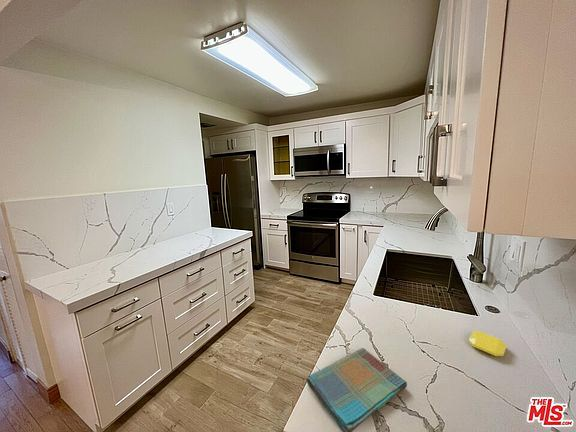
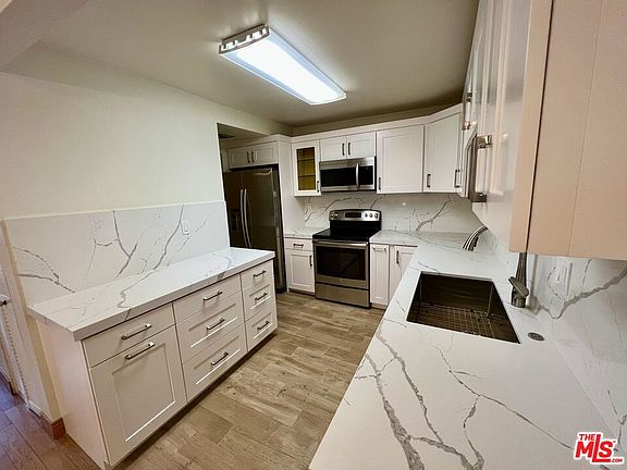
- soap bar (487, 343)
- dish towel (355, 381)
